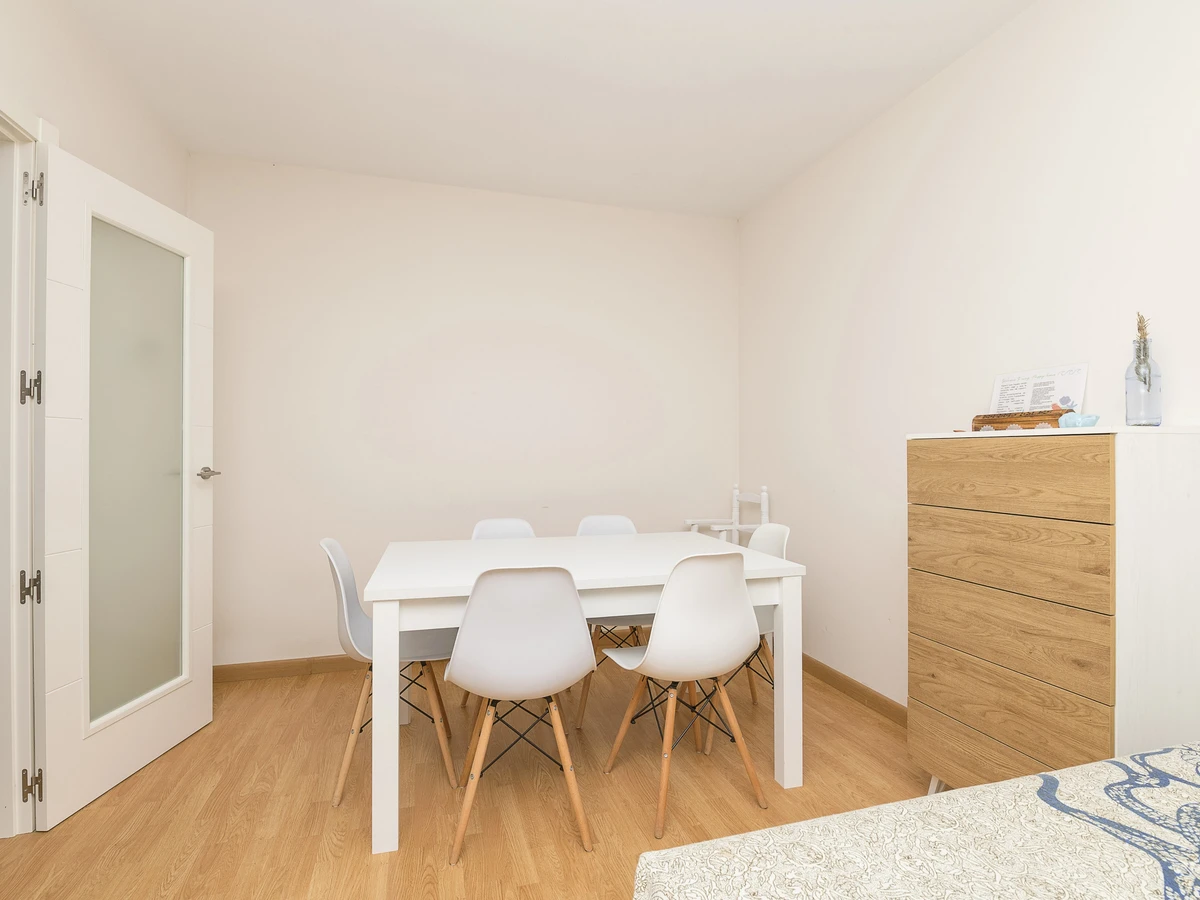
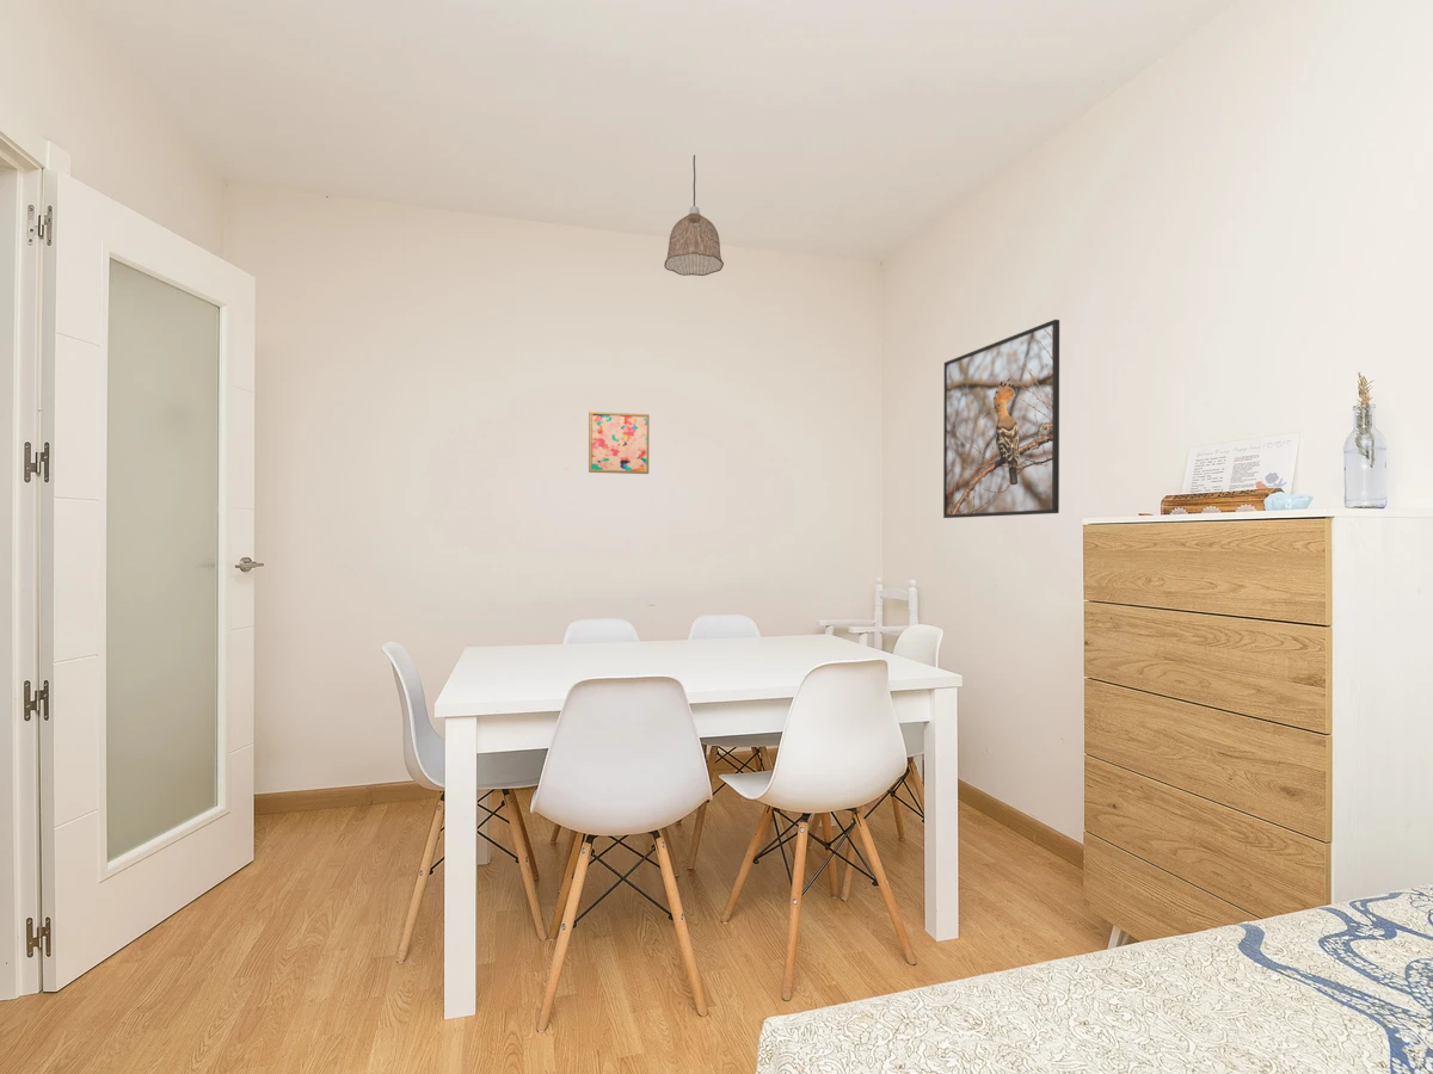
+ wall art (619, 443)
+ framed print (995, 430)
+ pendant lamp (694, 210)
